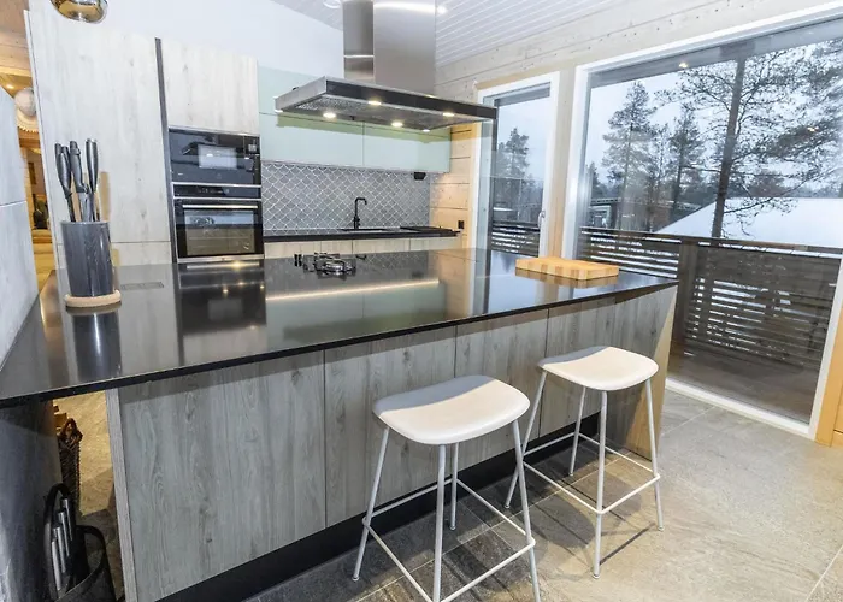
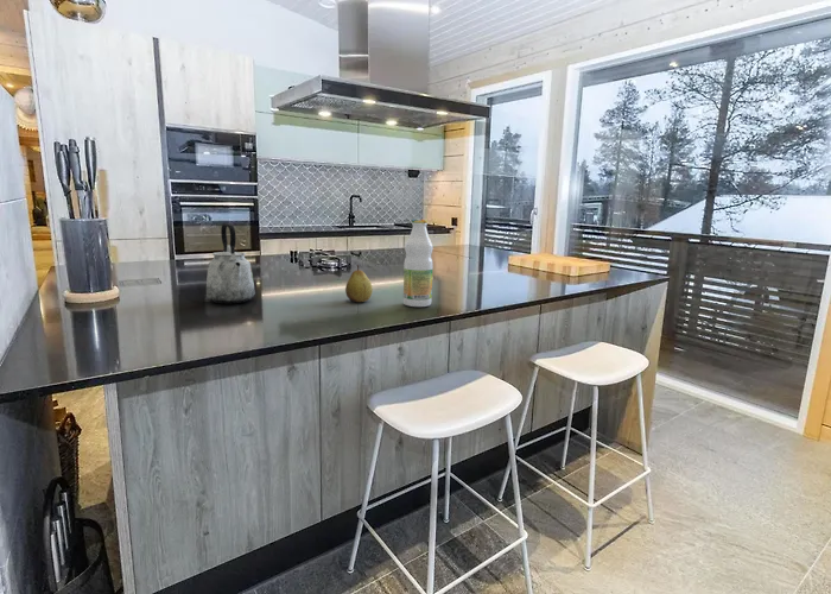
+ fruit (359, 283)
+ kettle (230, 264)
+ bottle (418, 263)
